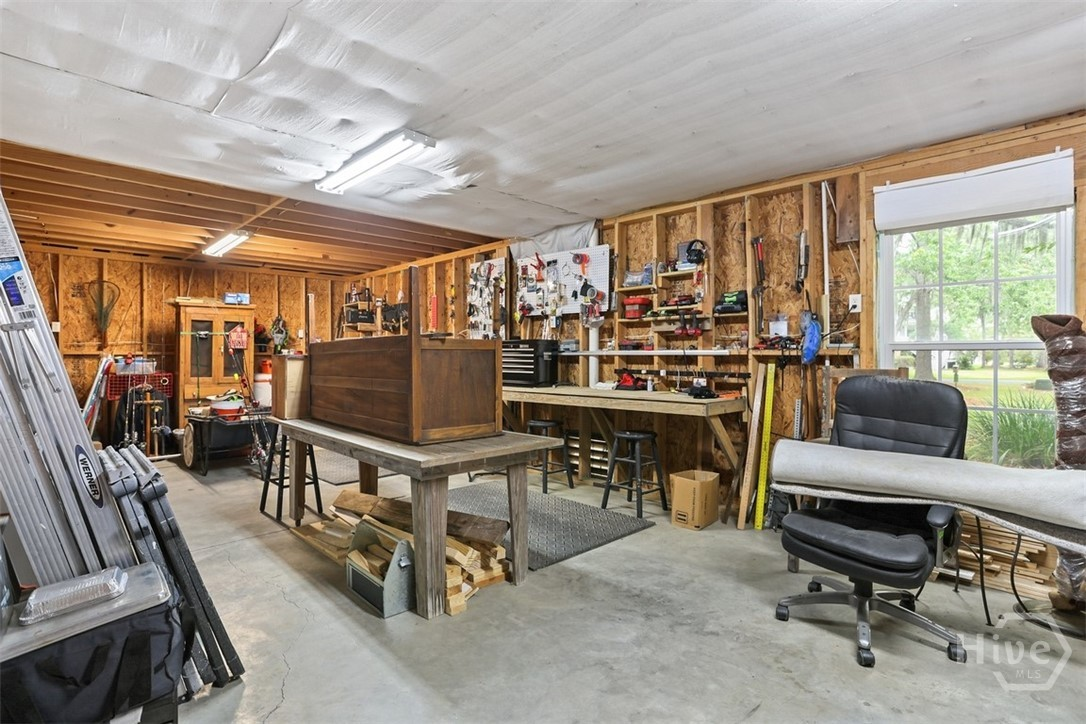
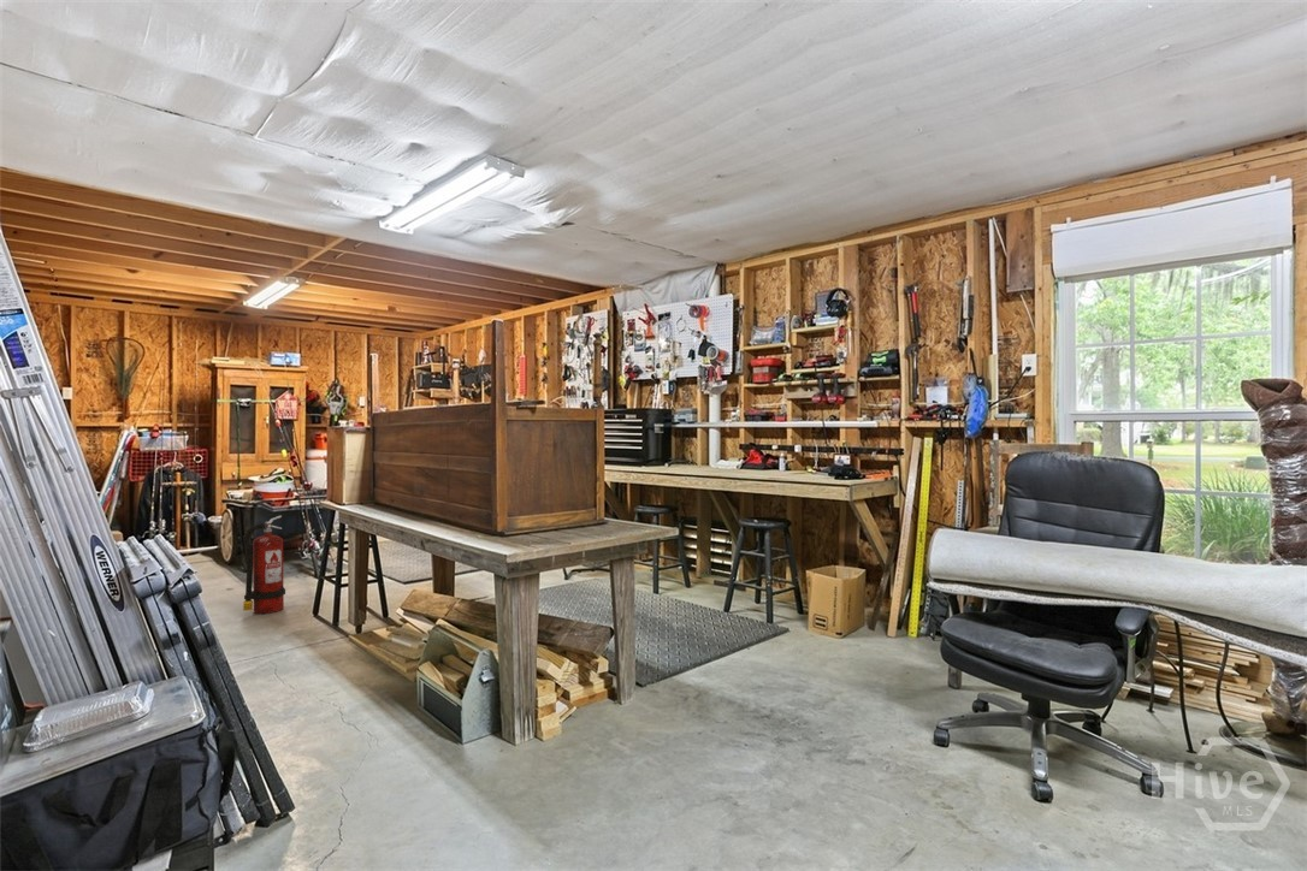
+ fire extinguisher (264, 564)
